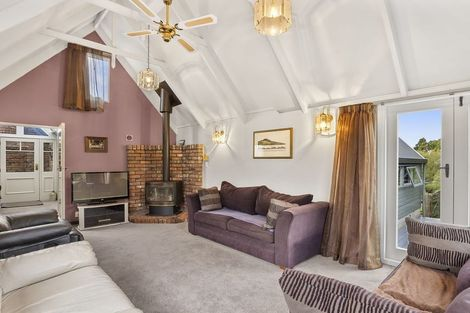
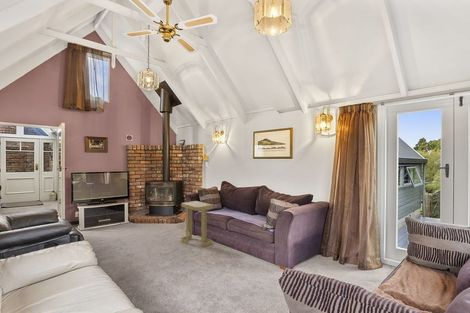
+ side table (191, 223)
